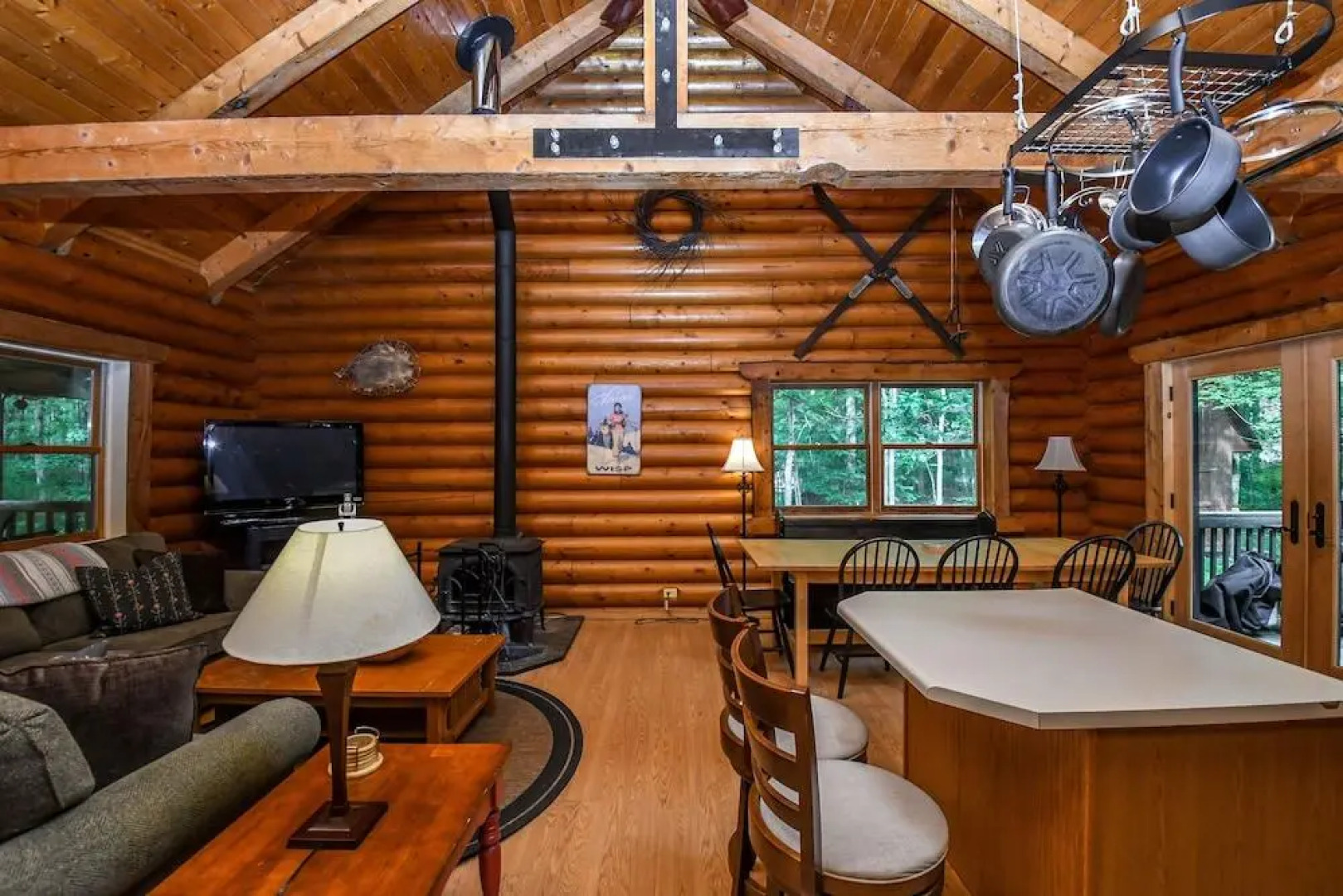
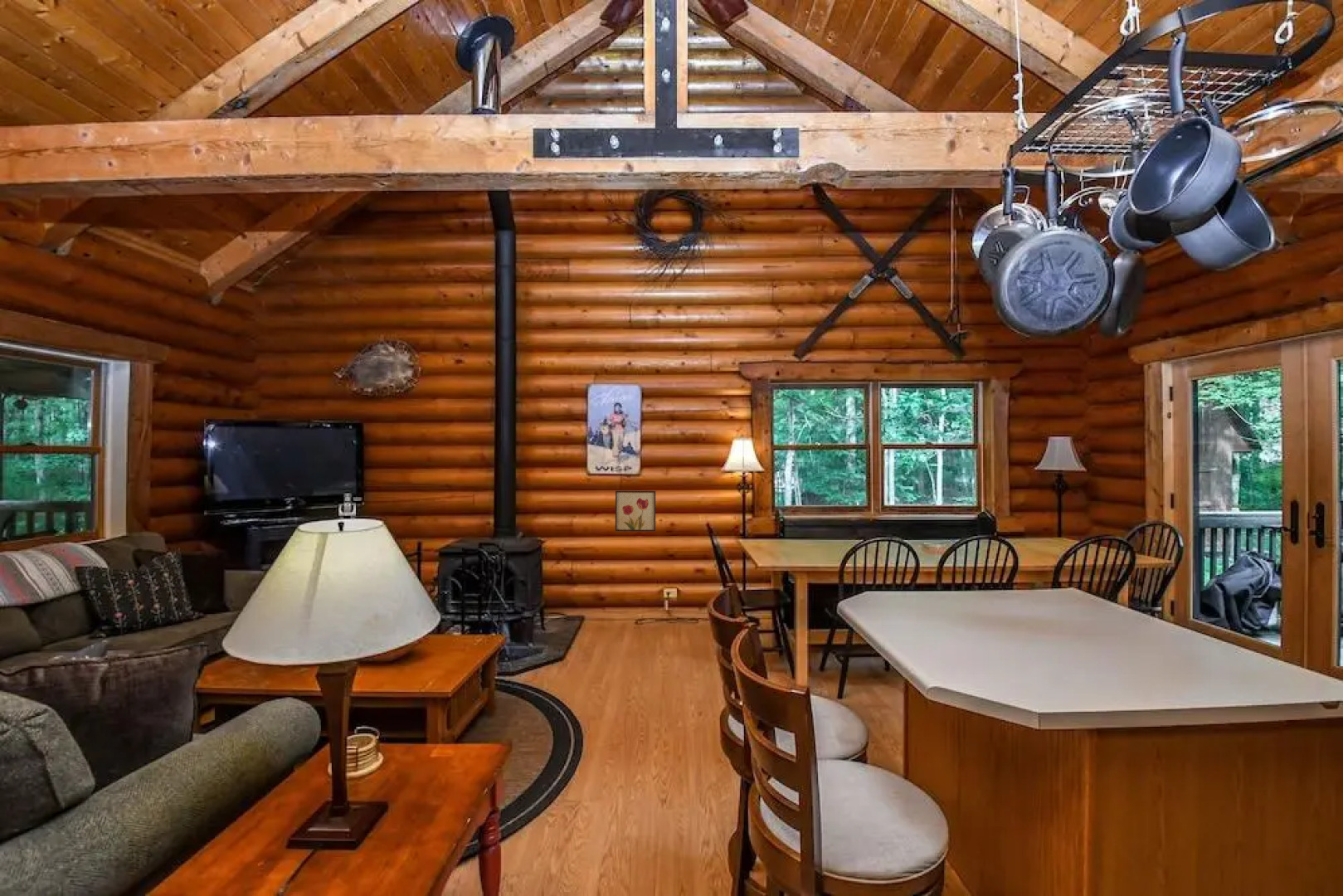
+ wall art (635, 510)
